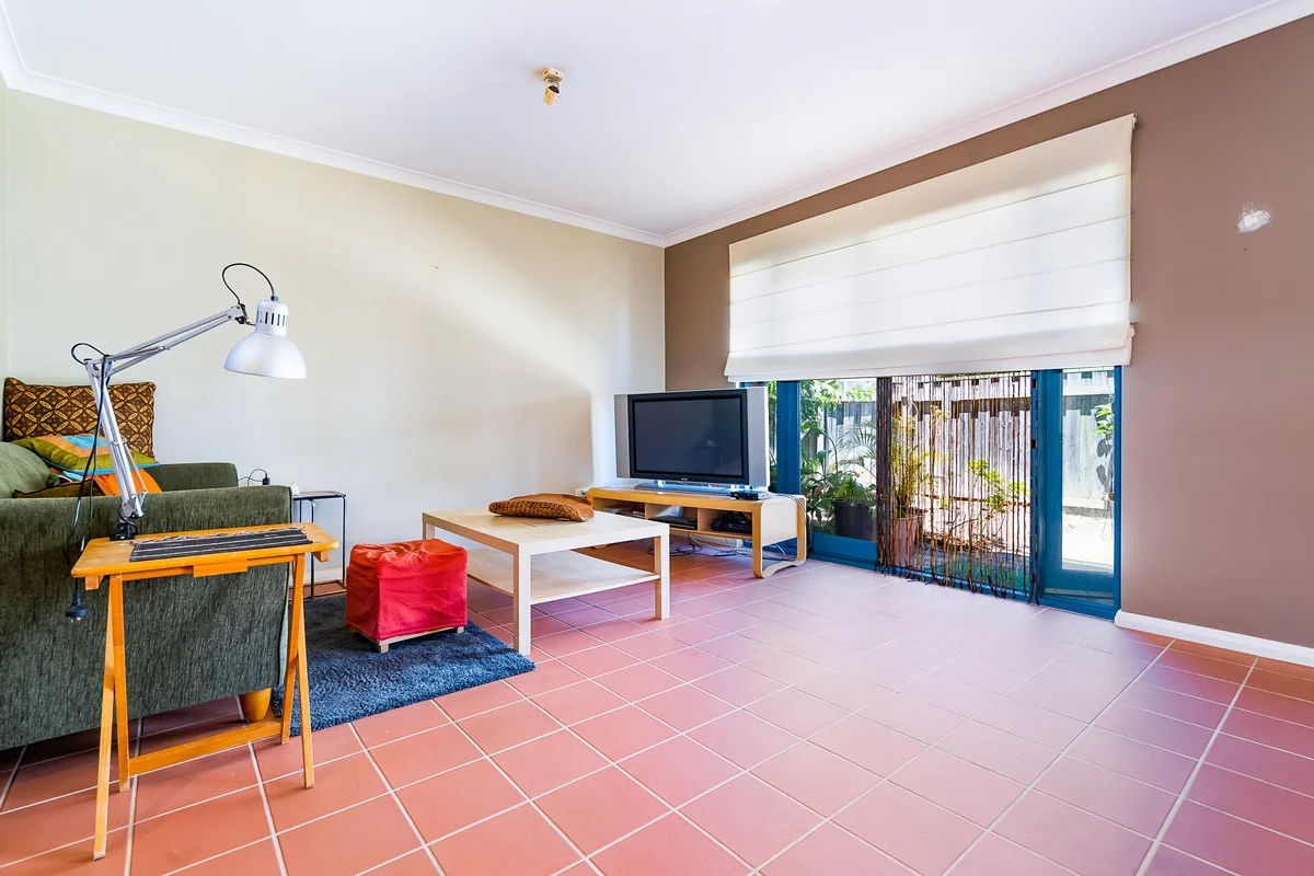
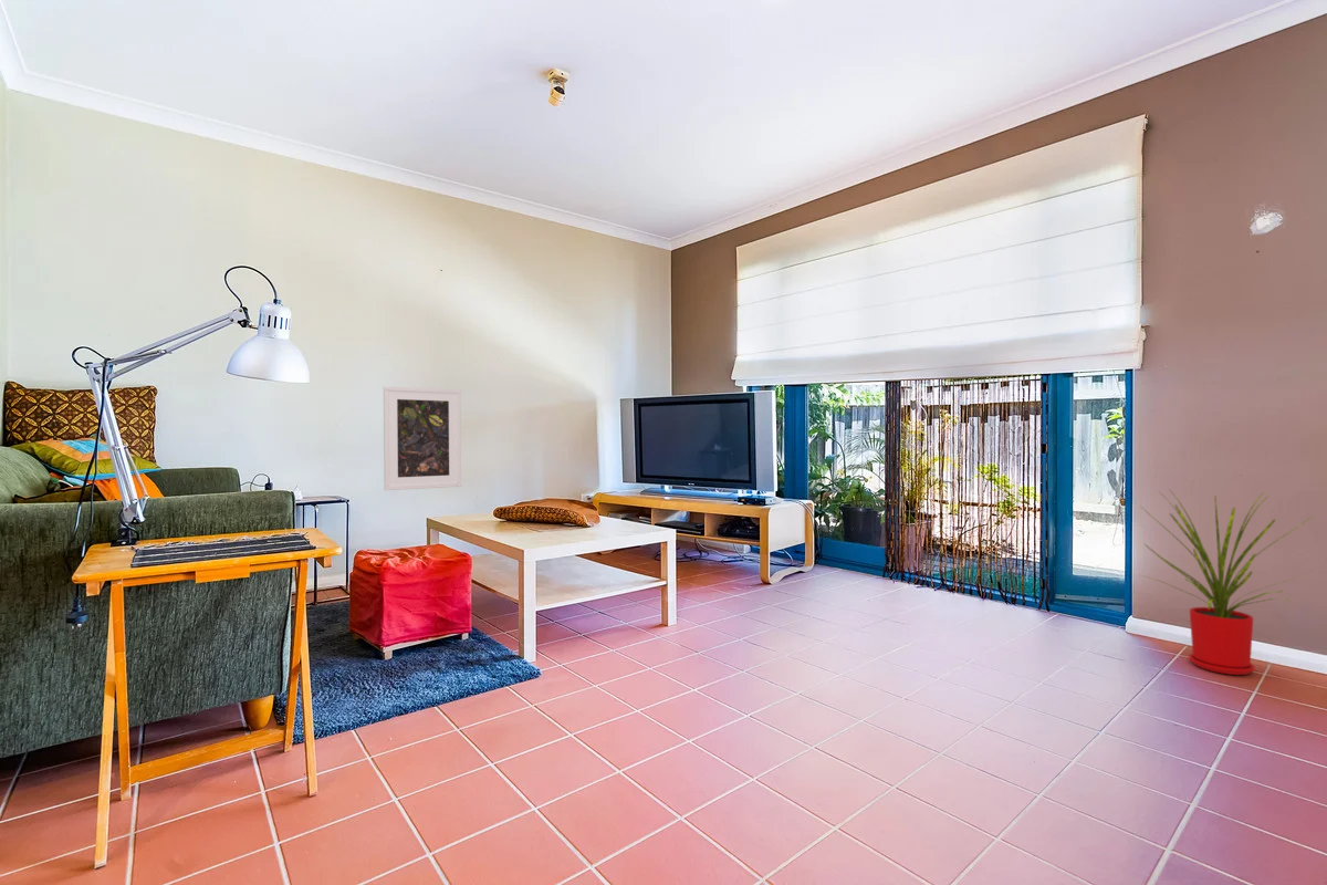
+ house plant (1221, 579)
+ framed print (424, 438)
